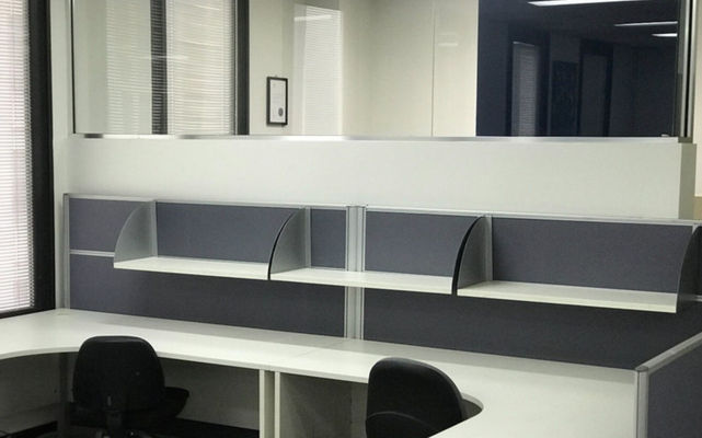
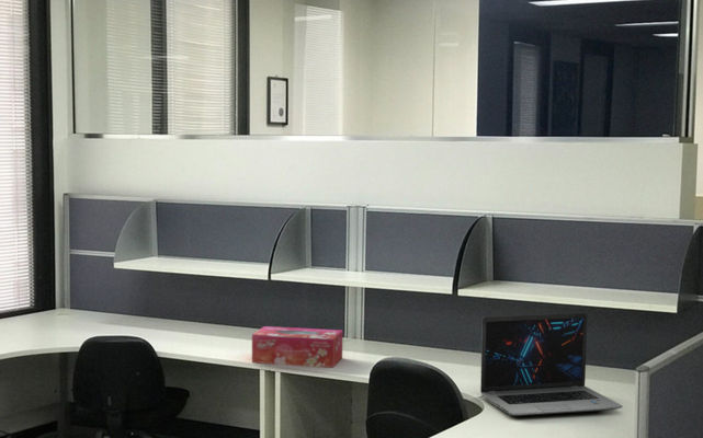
+ laptop (551, 364)
+ tissue box (297, 346)
